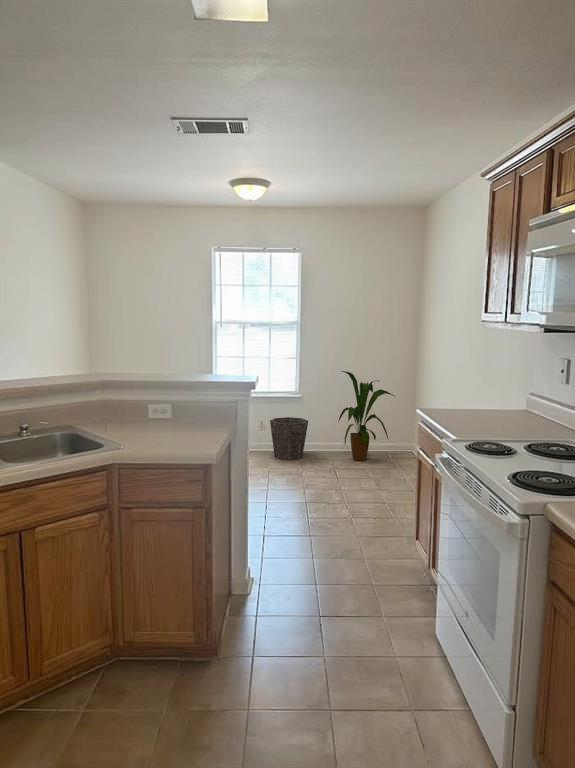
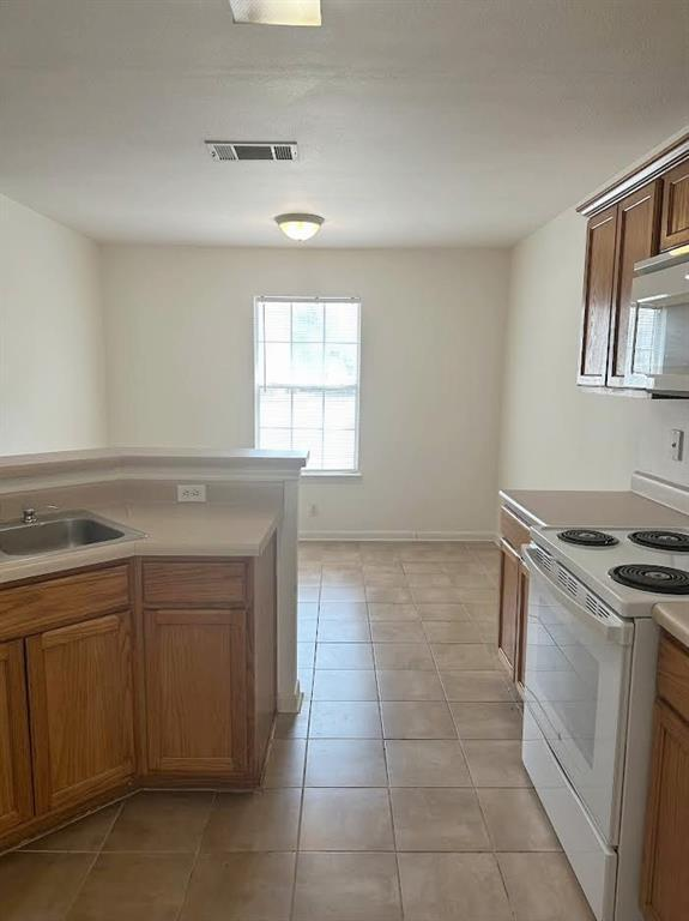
- house plant (367, 414)
- waste bin (288, 438)
